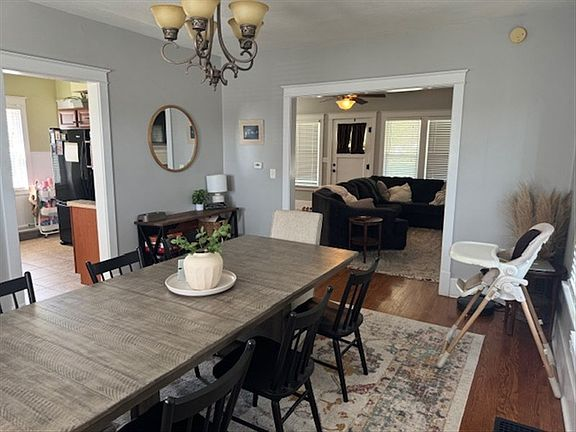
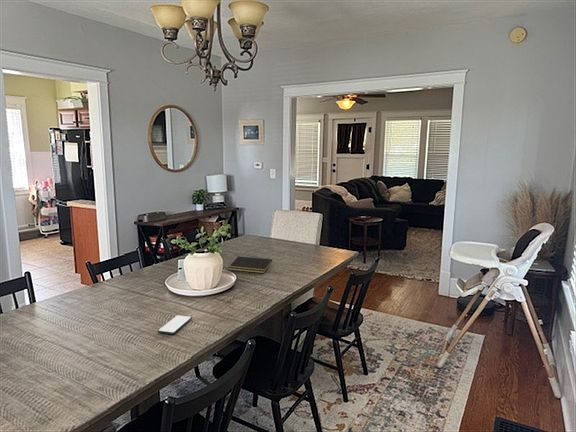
+ smartphone (175, 324)
+ notepad (250, 264)
